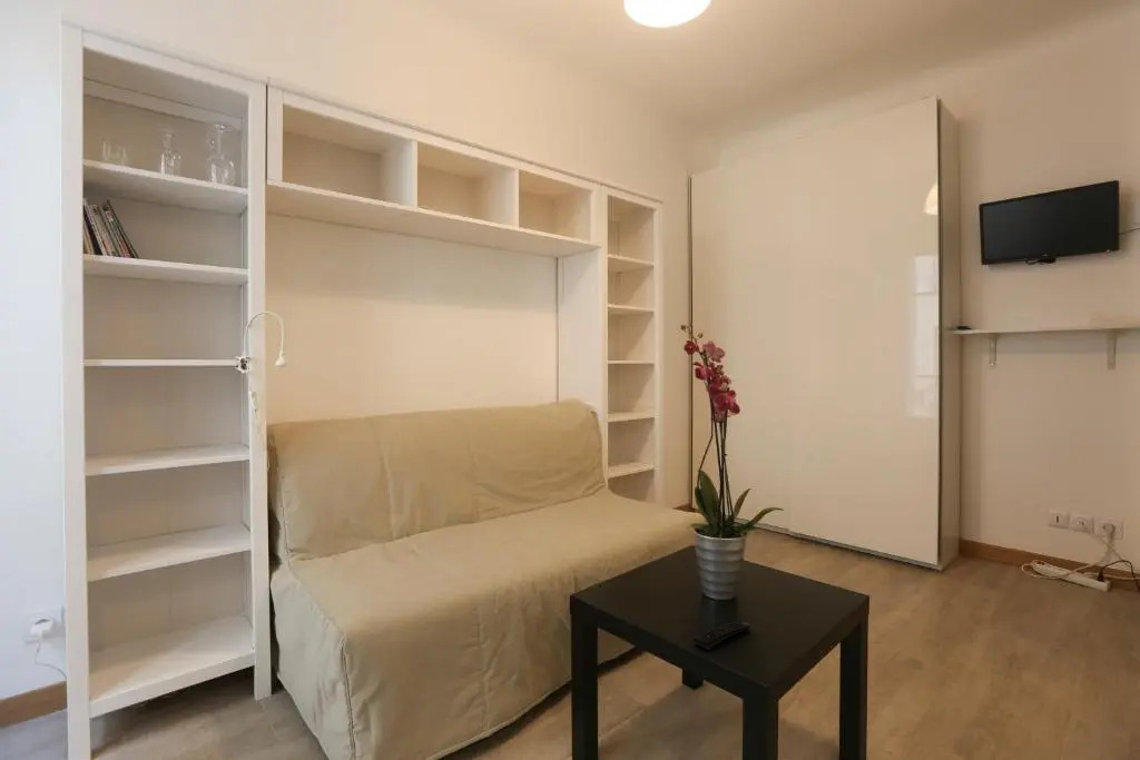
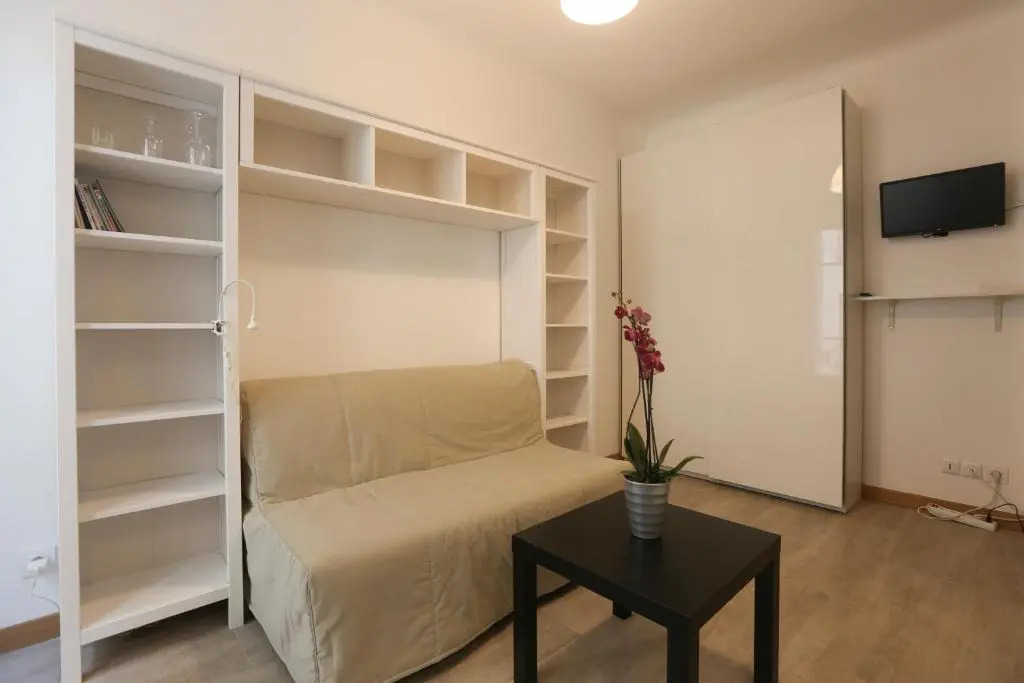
- remote control (724, 632)
